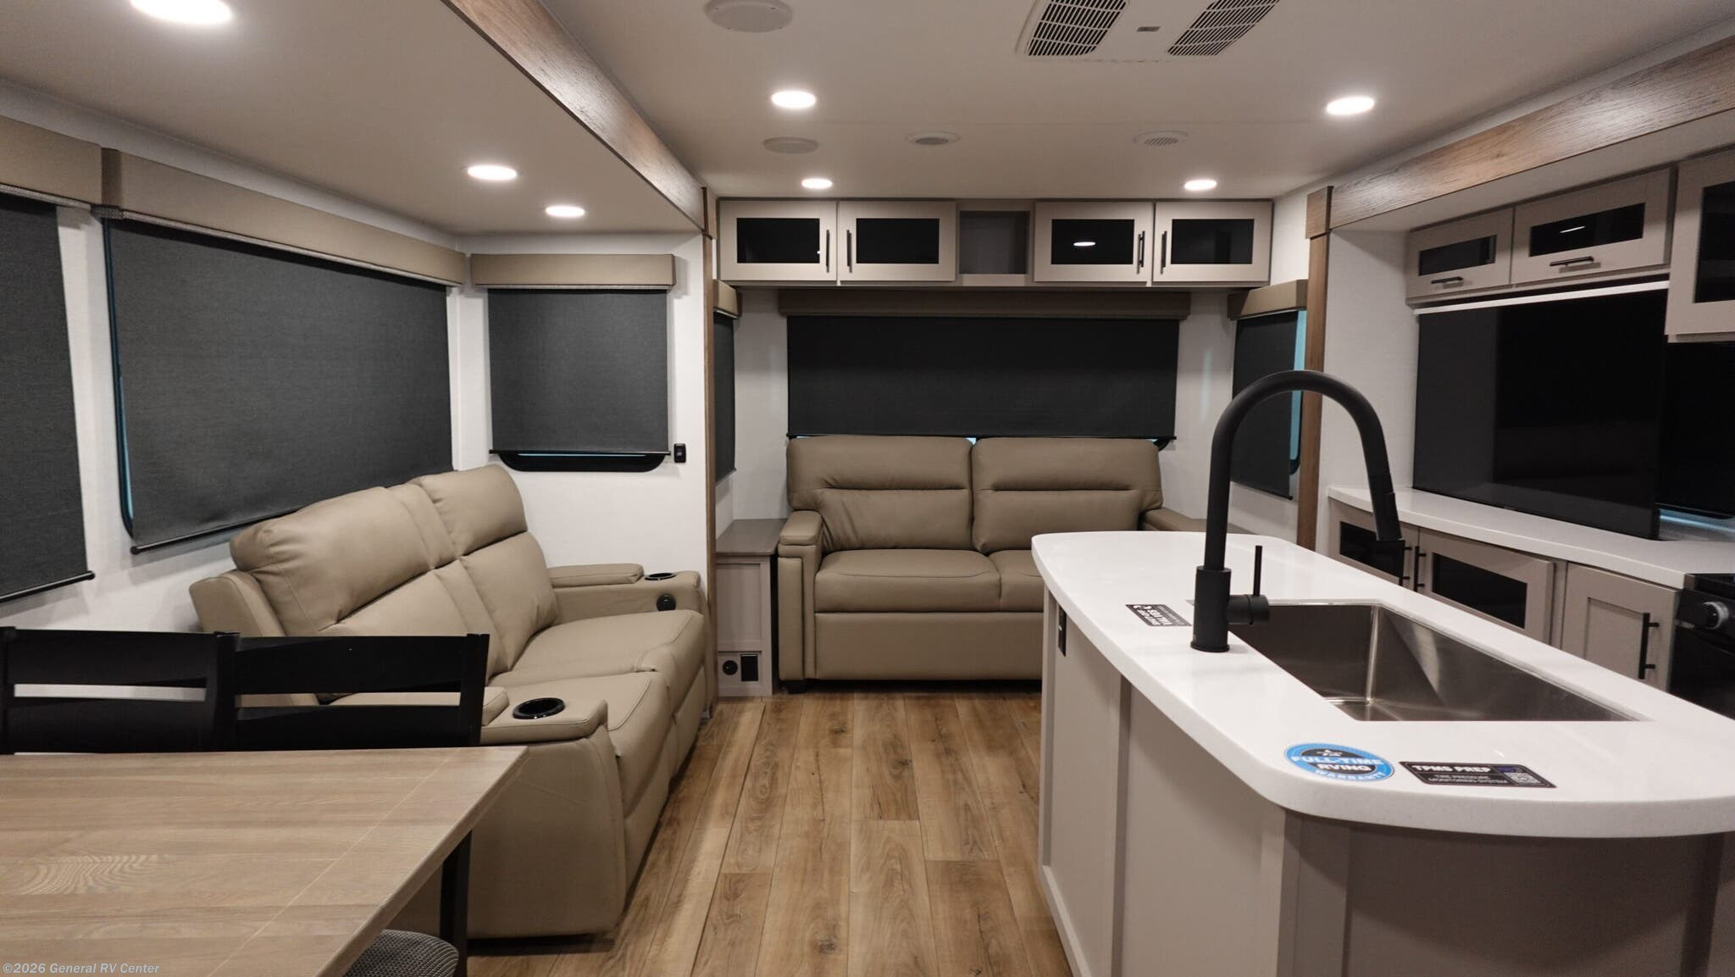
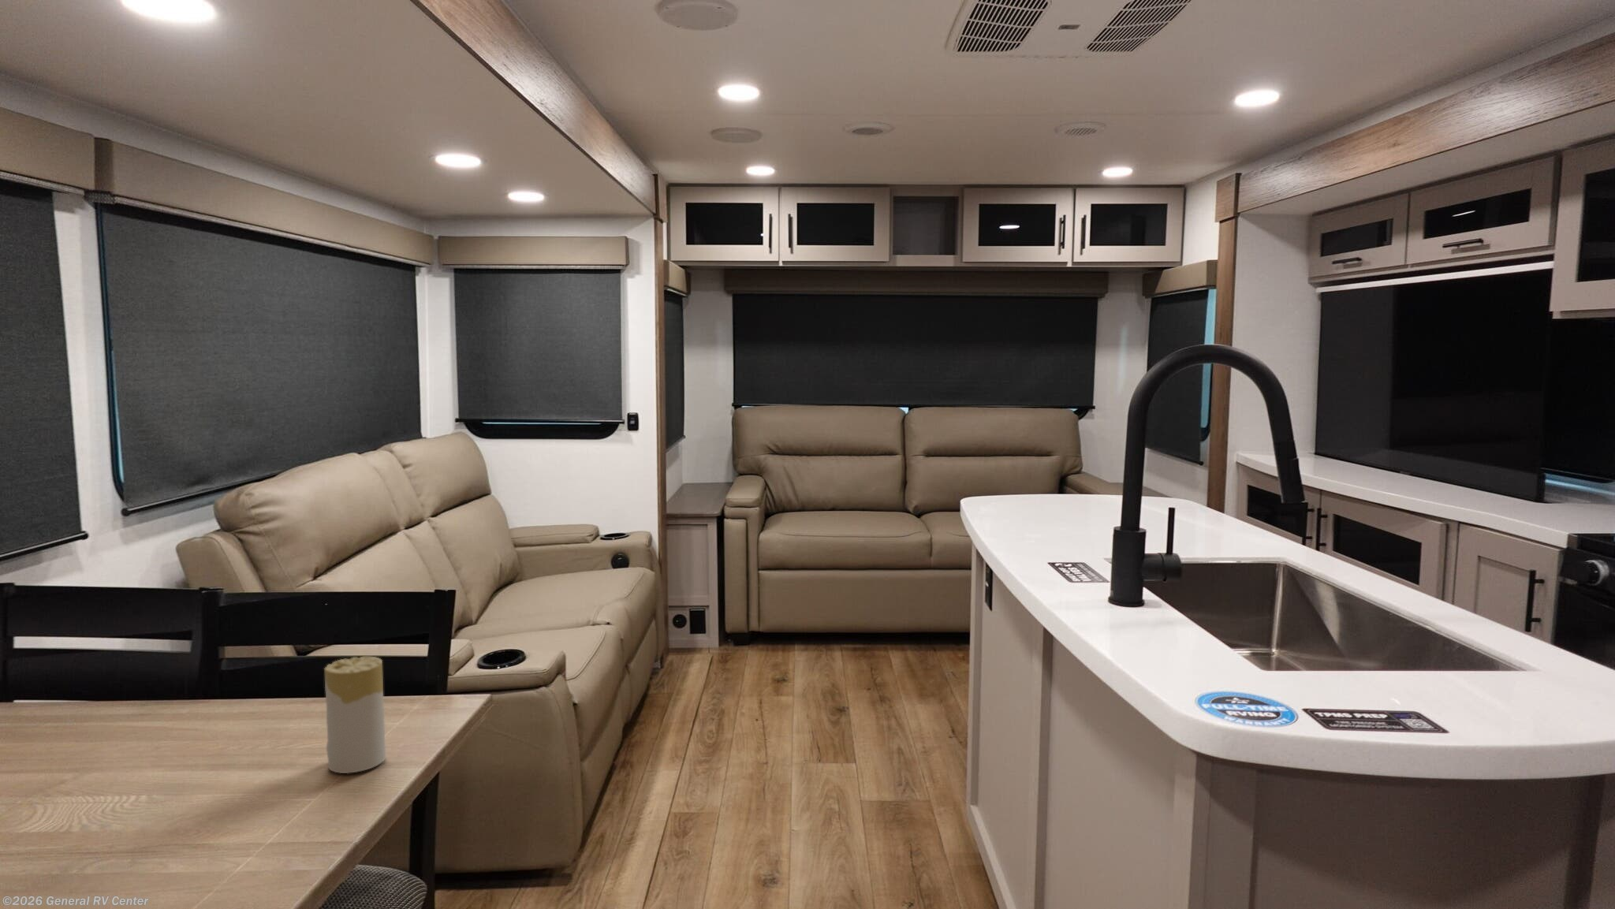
+ candle (355, 714)
